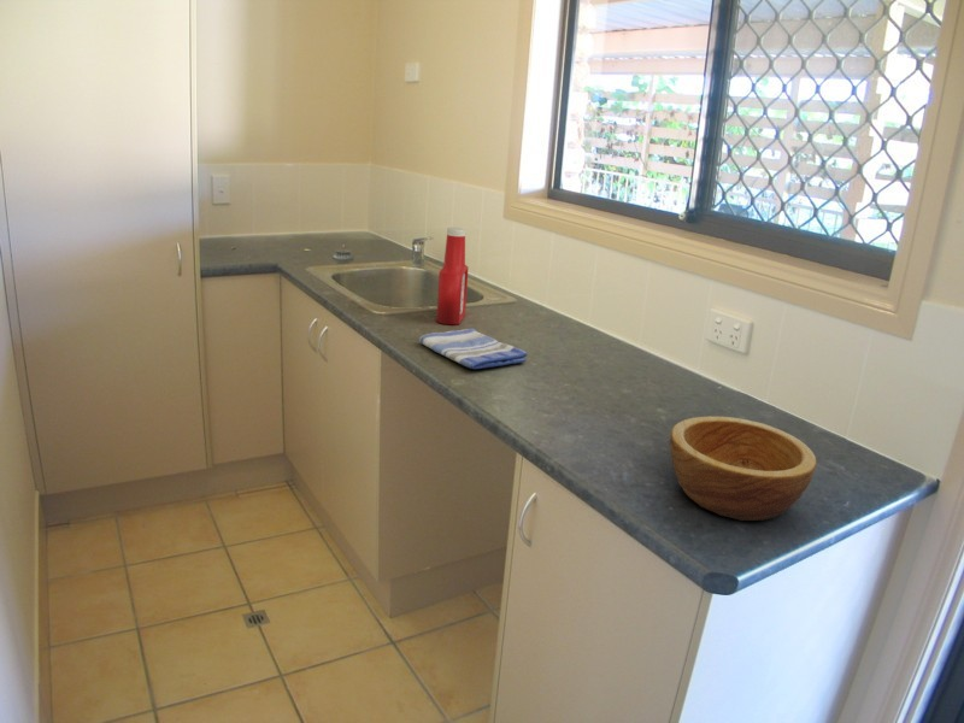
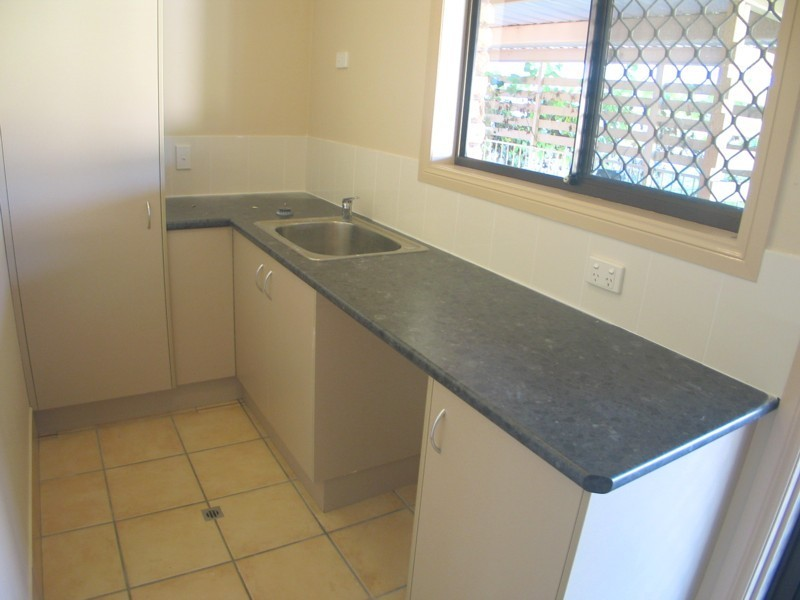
- bowl (736, 470)
- soap bottle (453, 274)
- dish towel (471, 347)
